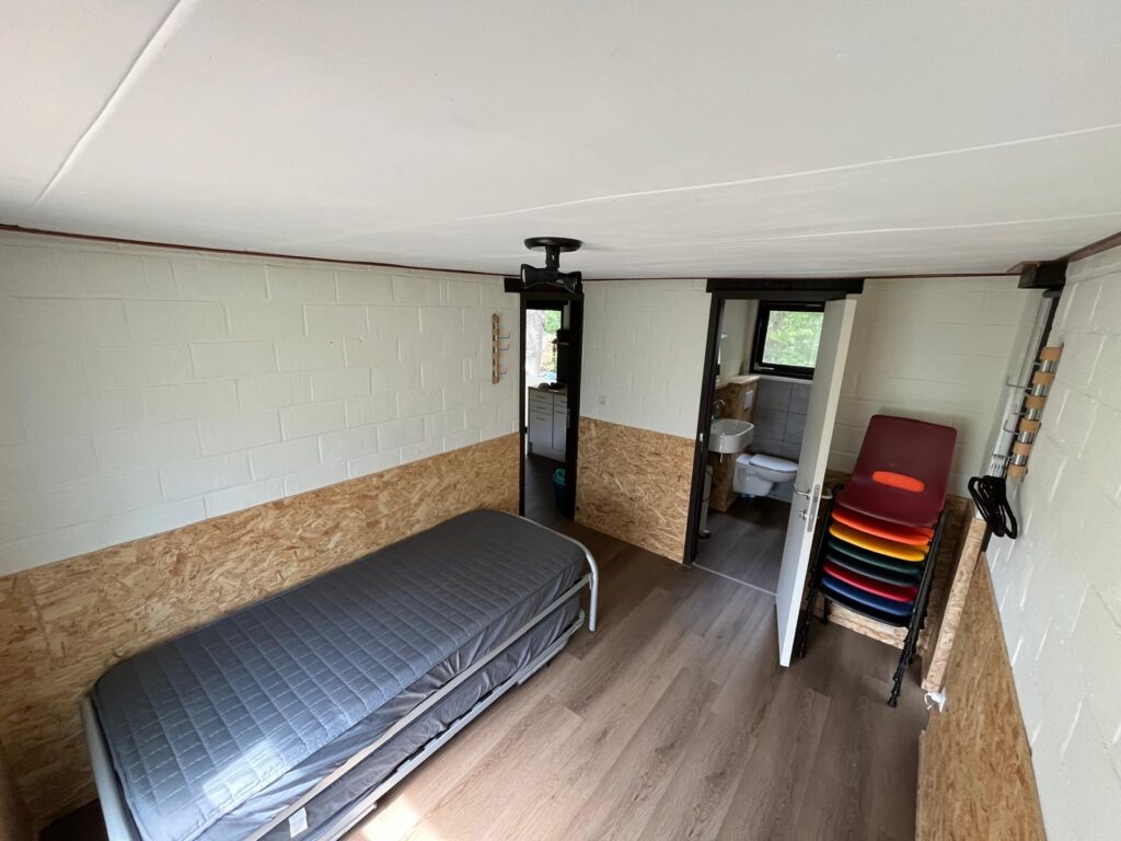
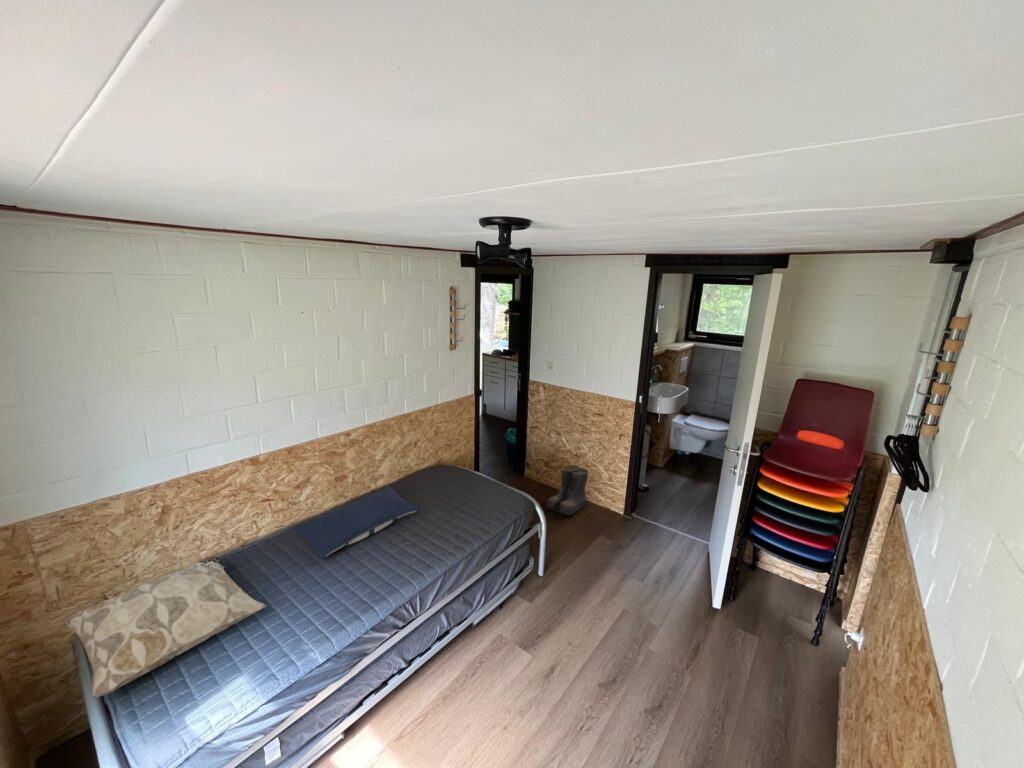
+ pillow (359, 518)
+ boots (568, 488)
+ decorative pillow (168, 612)
